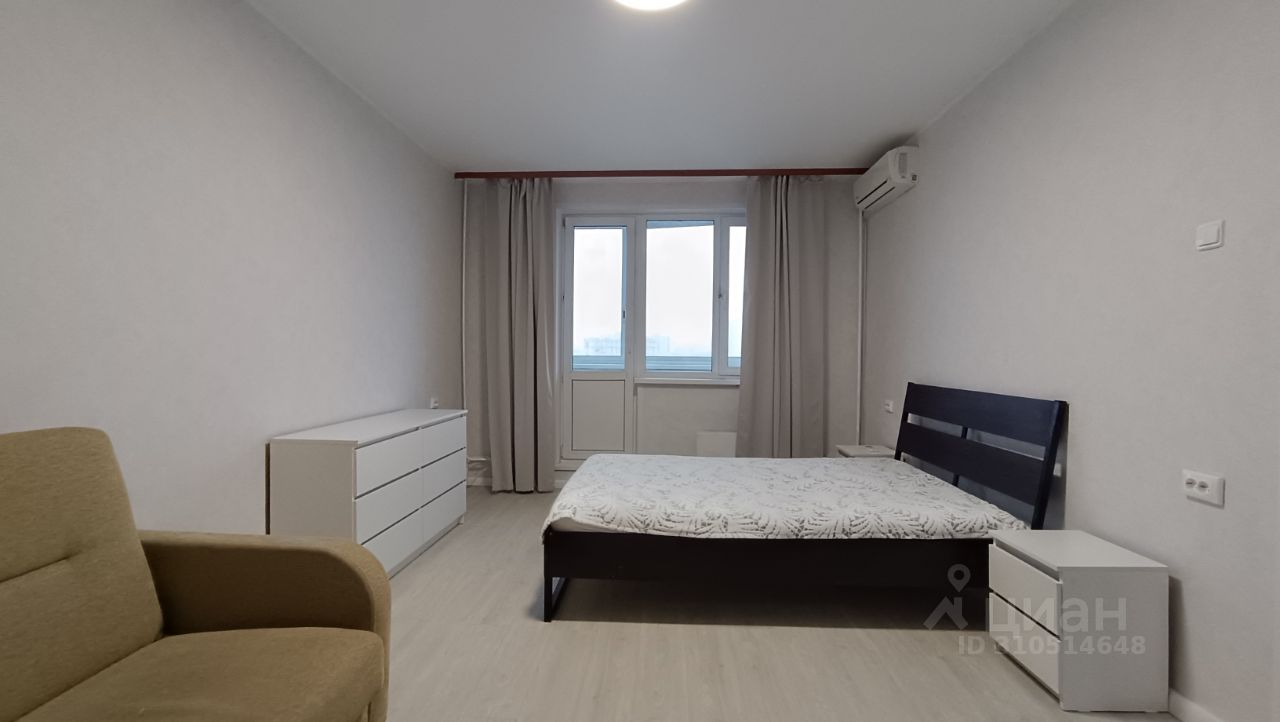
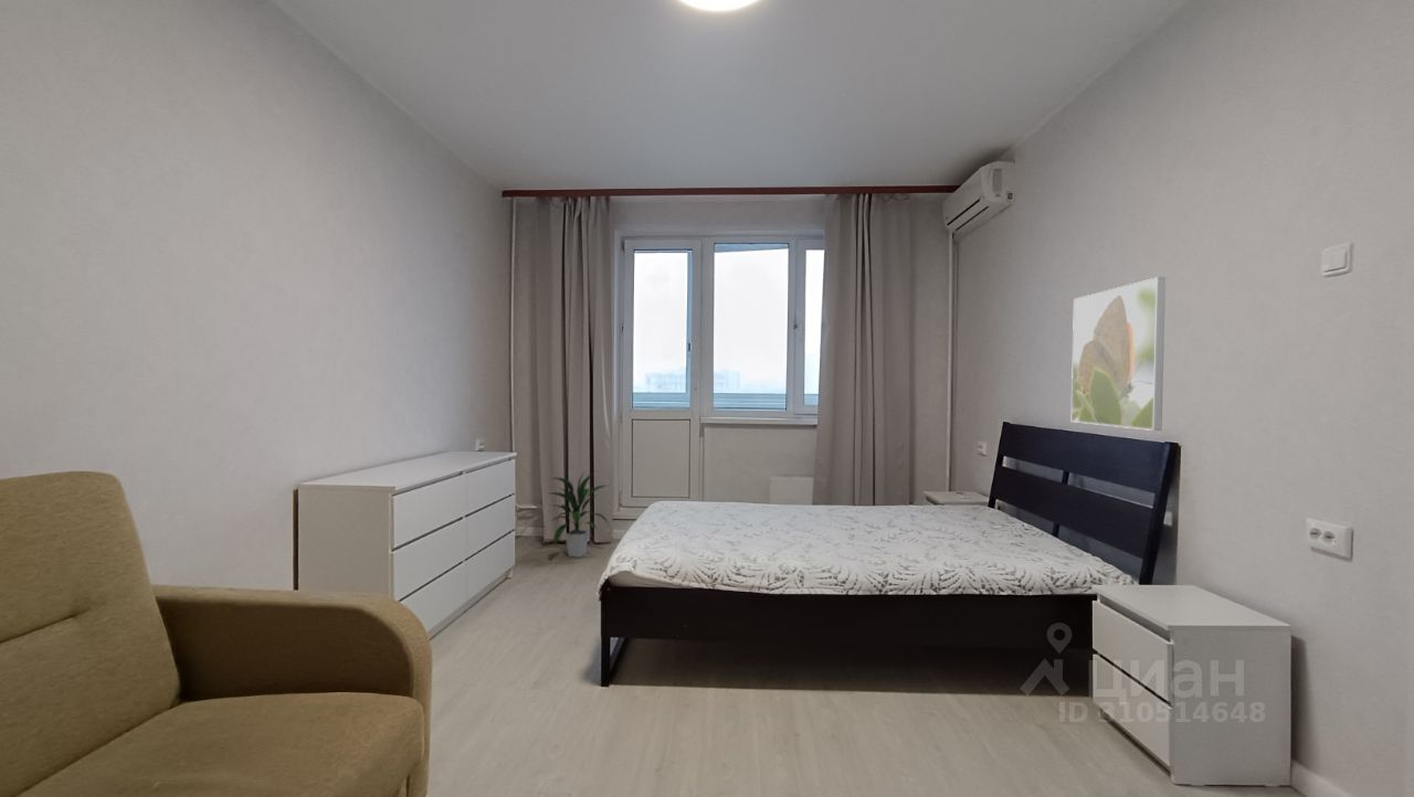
+ indoor plant (574, 512)
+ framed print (1112, 358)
